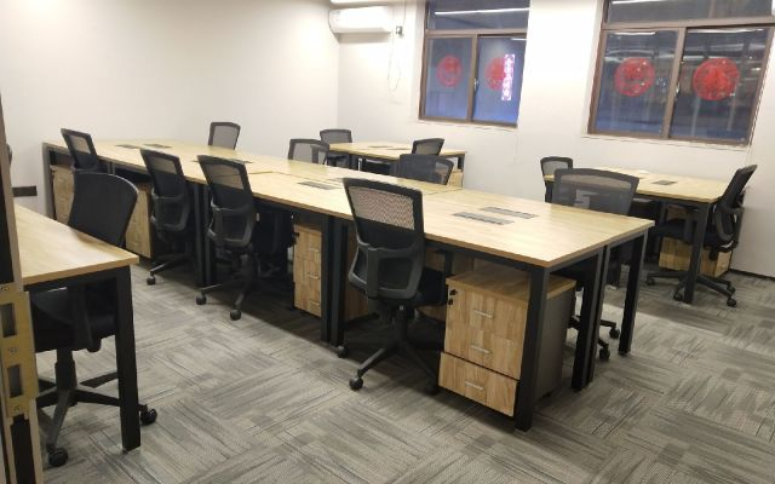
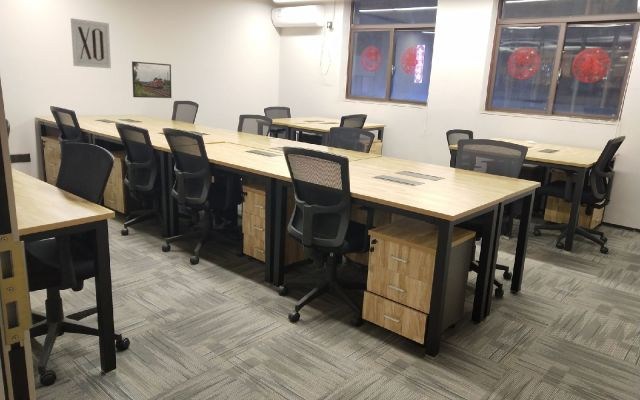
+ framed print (152, 80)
+ wall art (91, 44)
